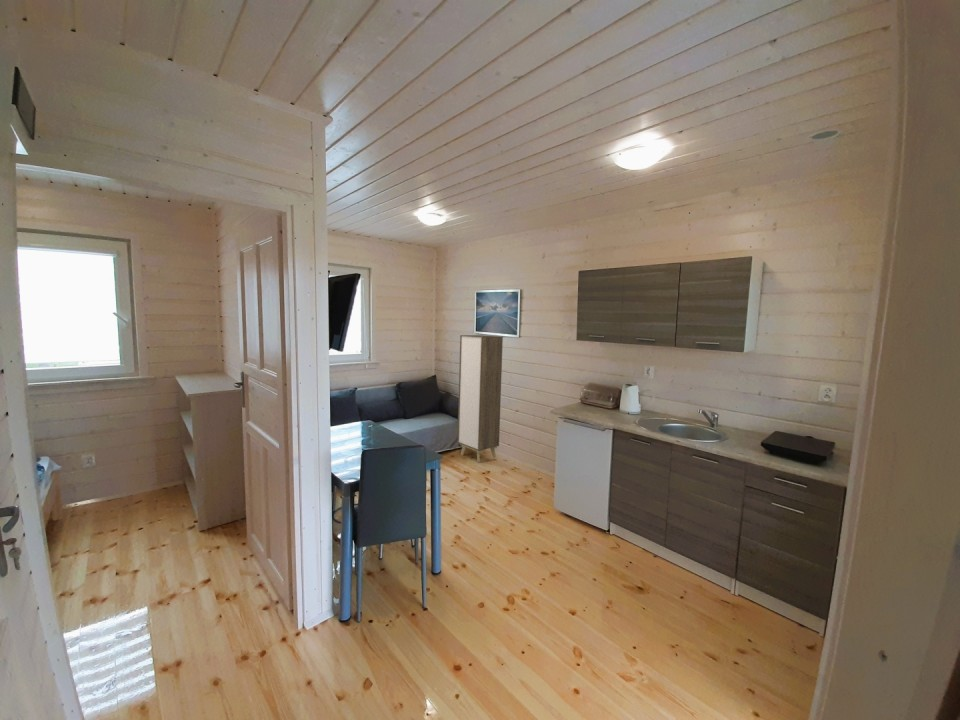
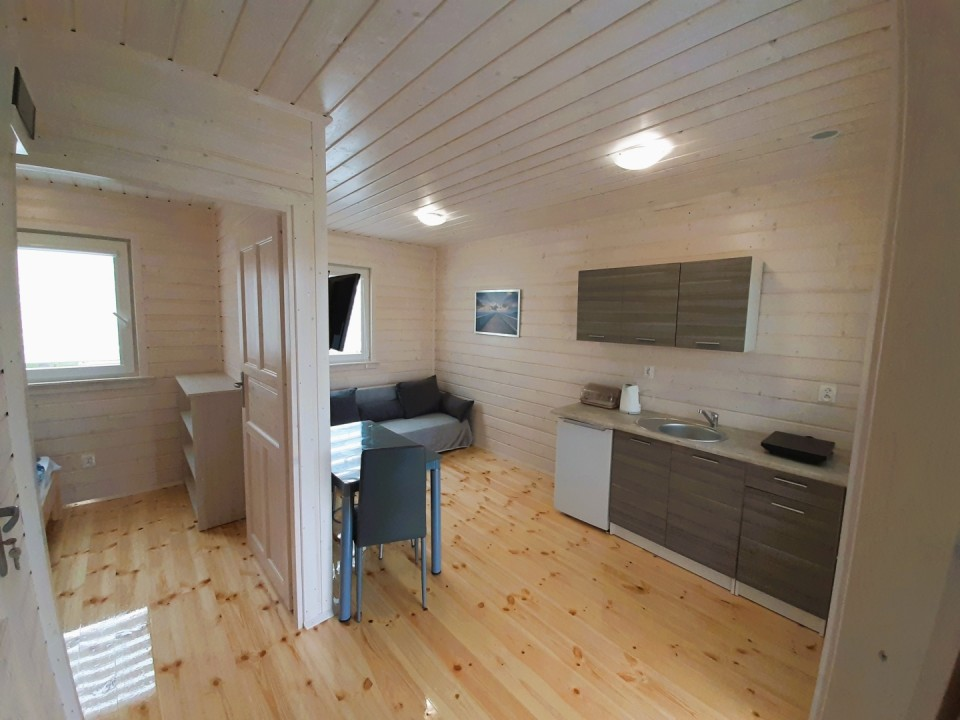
- cabinet (480, 396)
